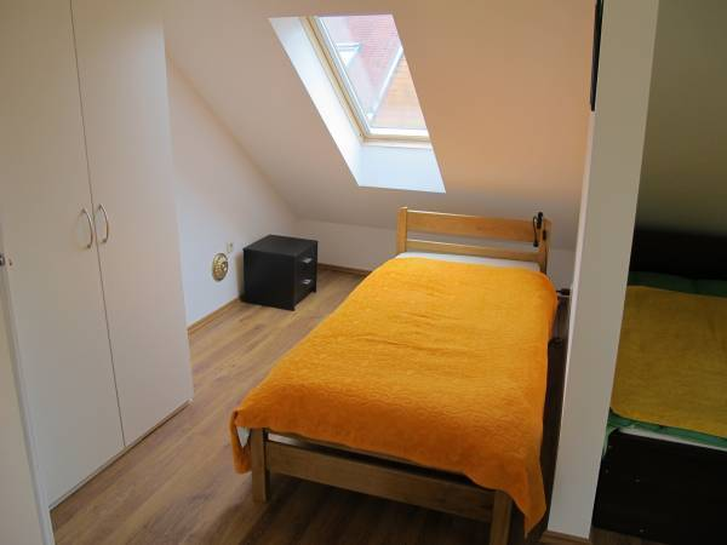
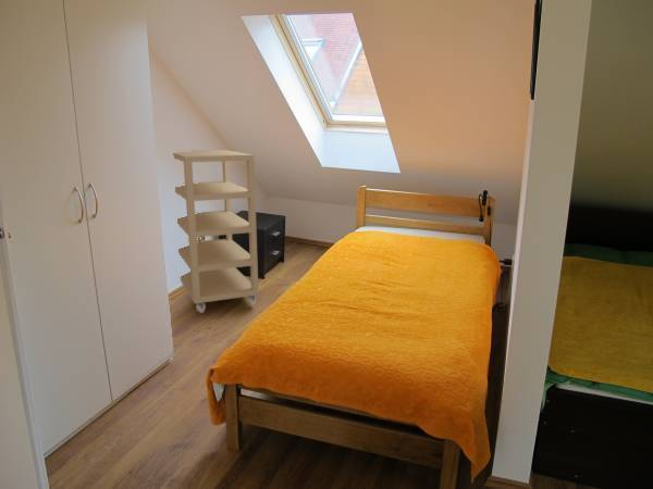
+ shelving unit (211, 225)
